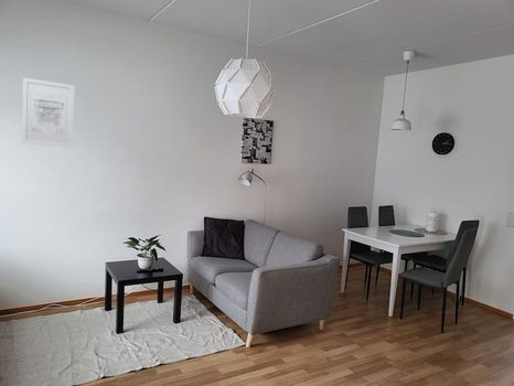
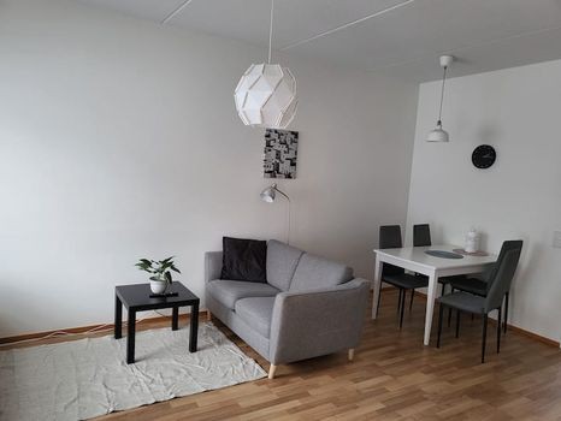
- wall art (49, 114)
